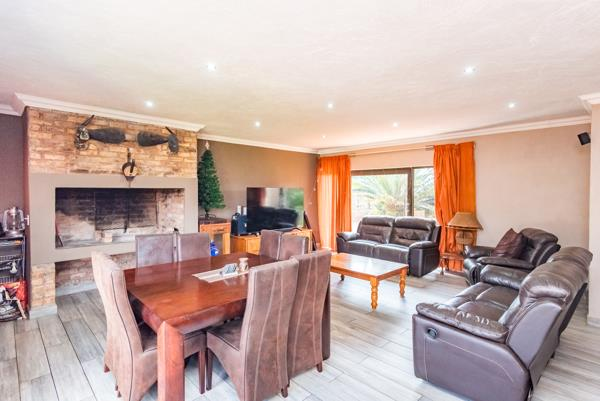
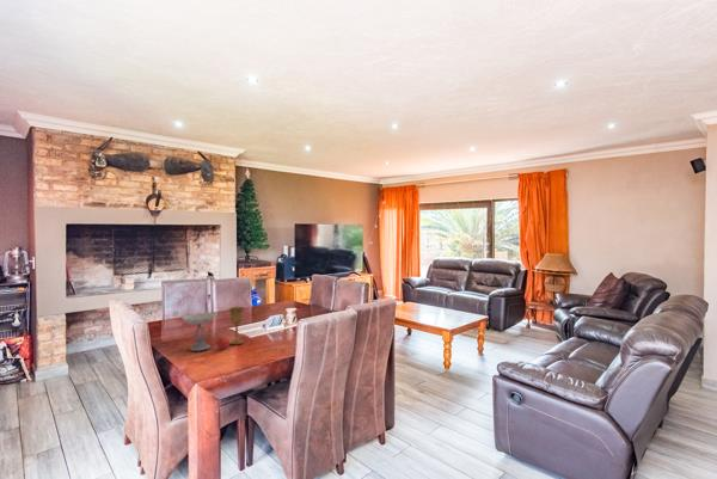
+ goblet (210, 320)
